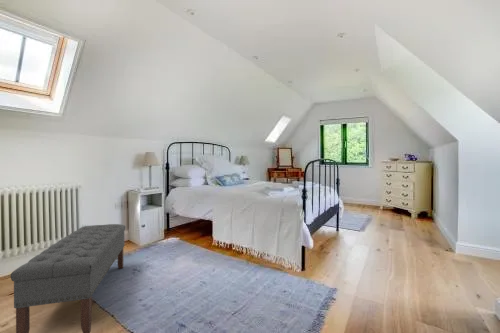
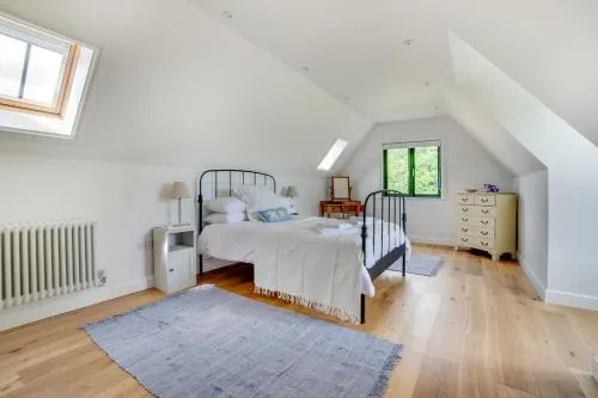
- bench (84, 267)
